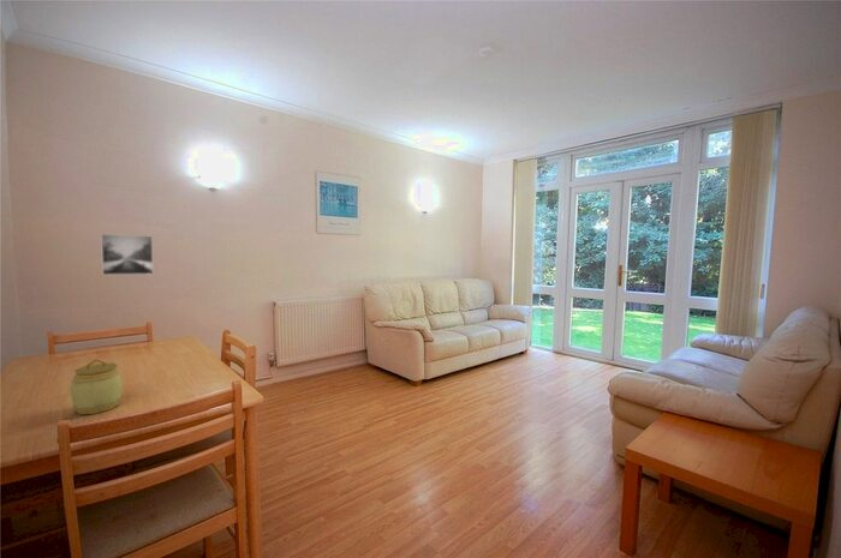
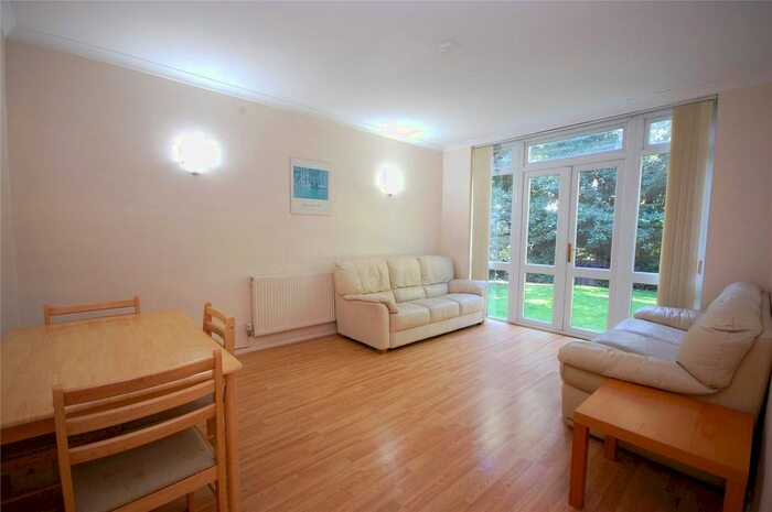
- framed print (127, 254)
- jar (96, 383)
